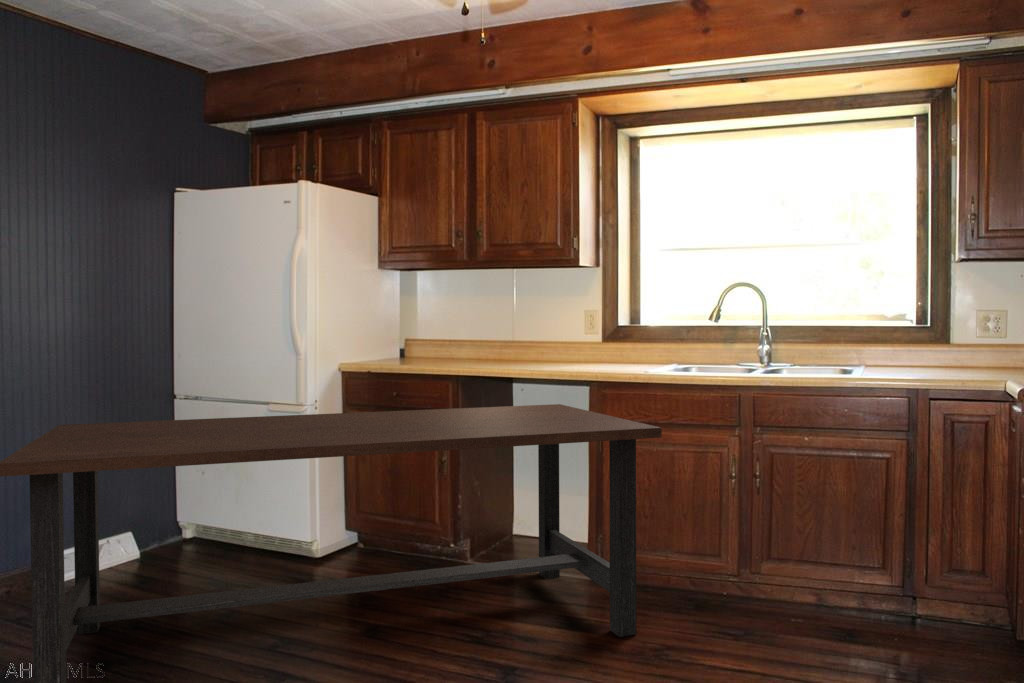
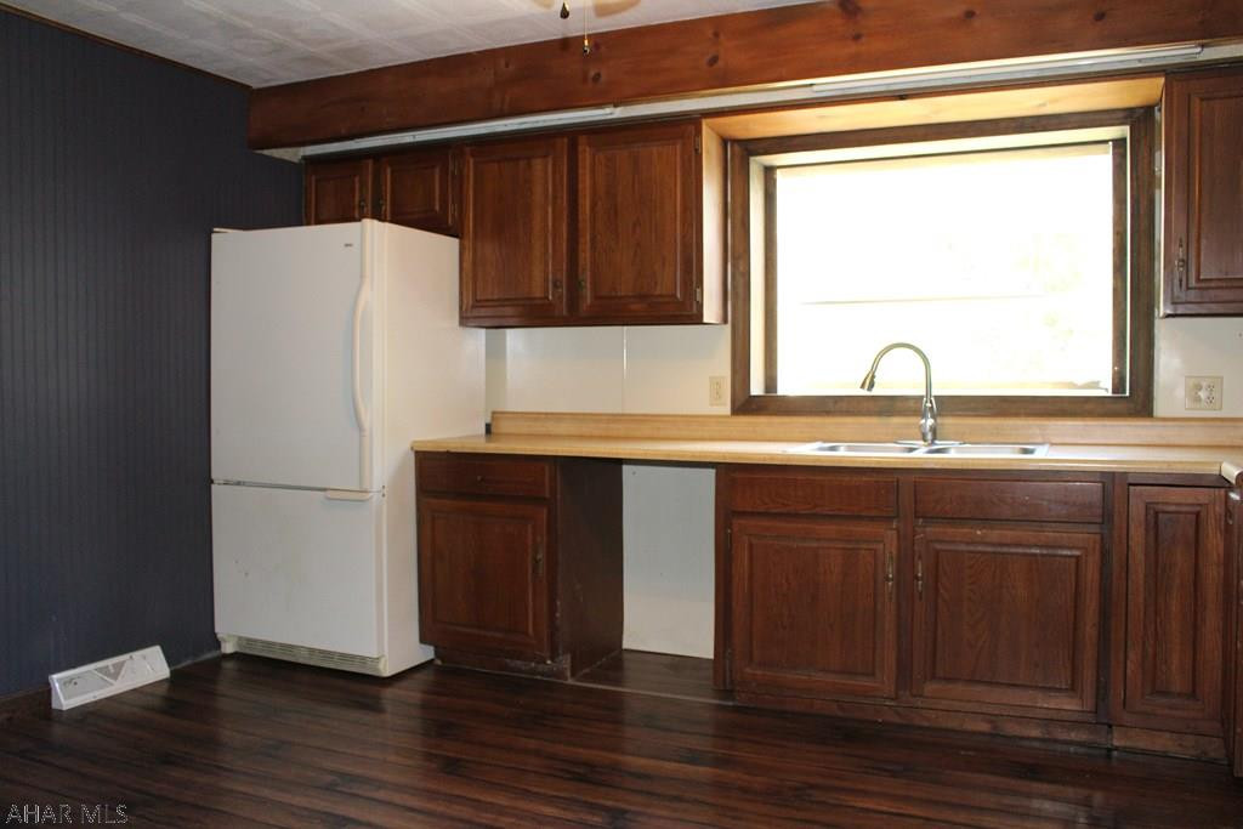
- dining table (353, 577)
